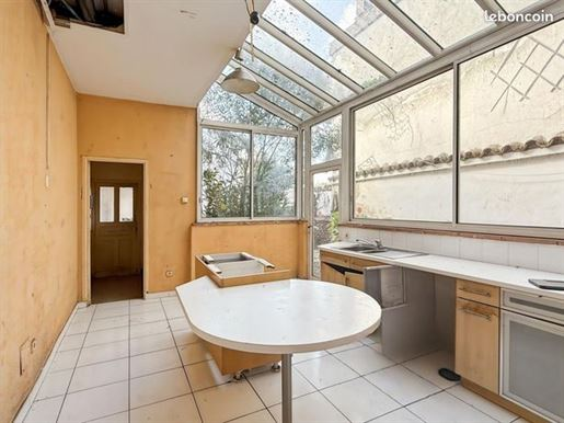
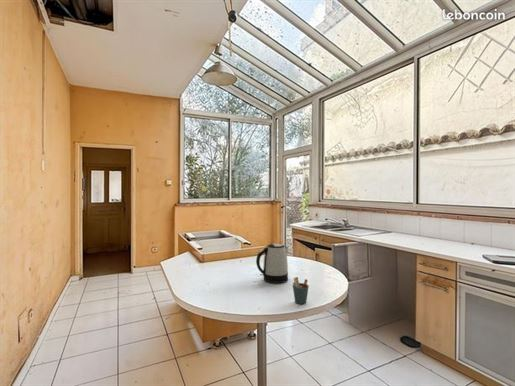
+ pen holder (300, 289)
+ kettle (272, 262)
